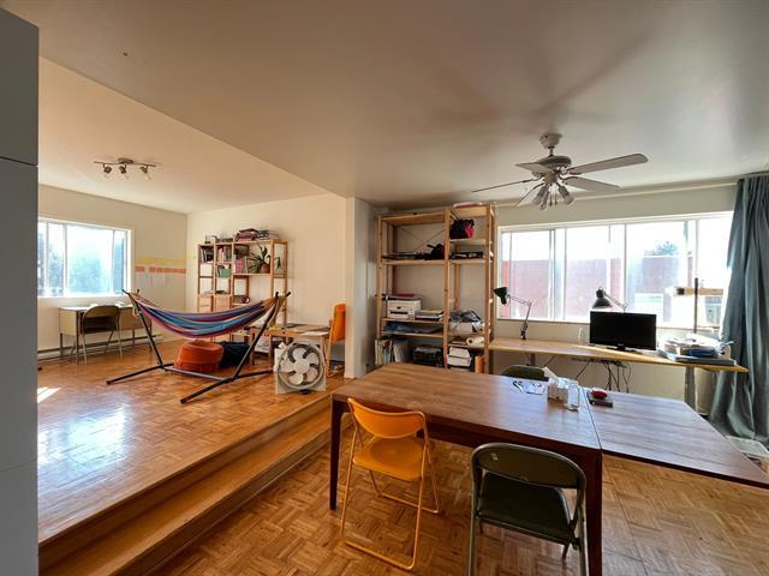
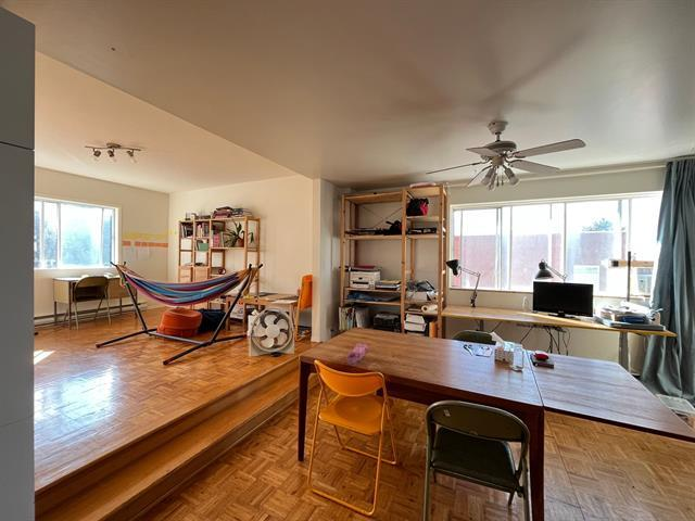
+ pencil case (357, 353)
